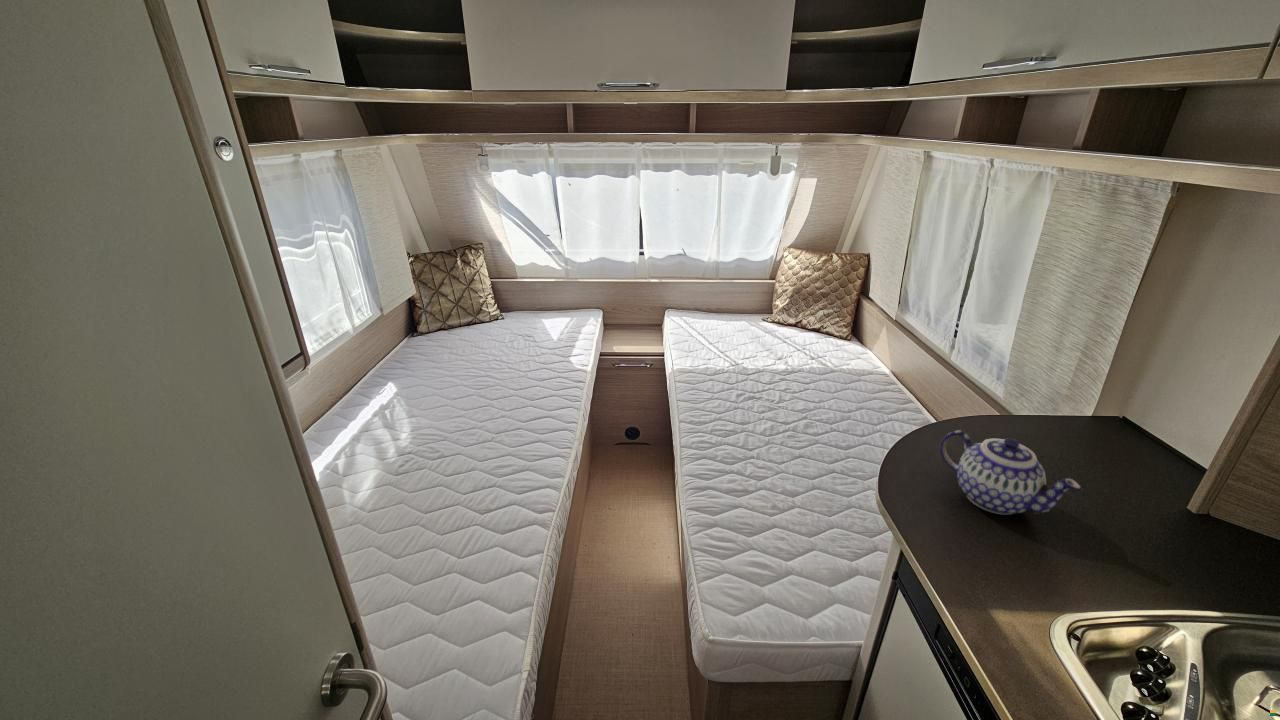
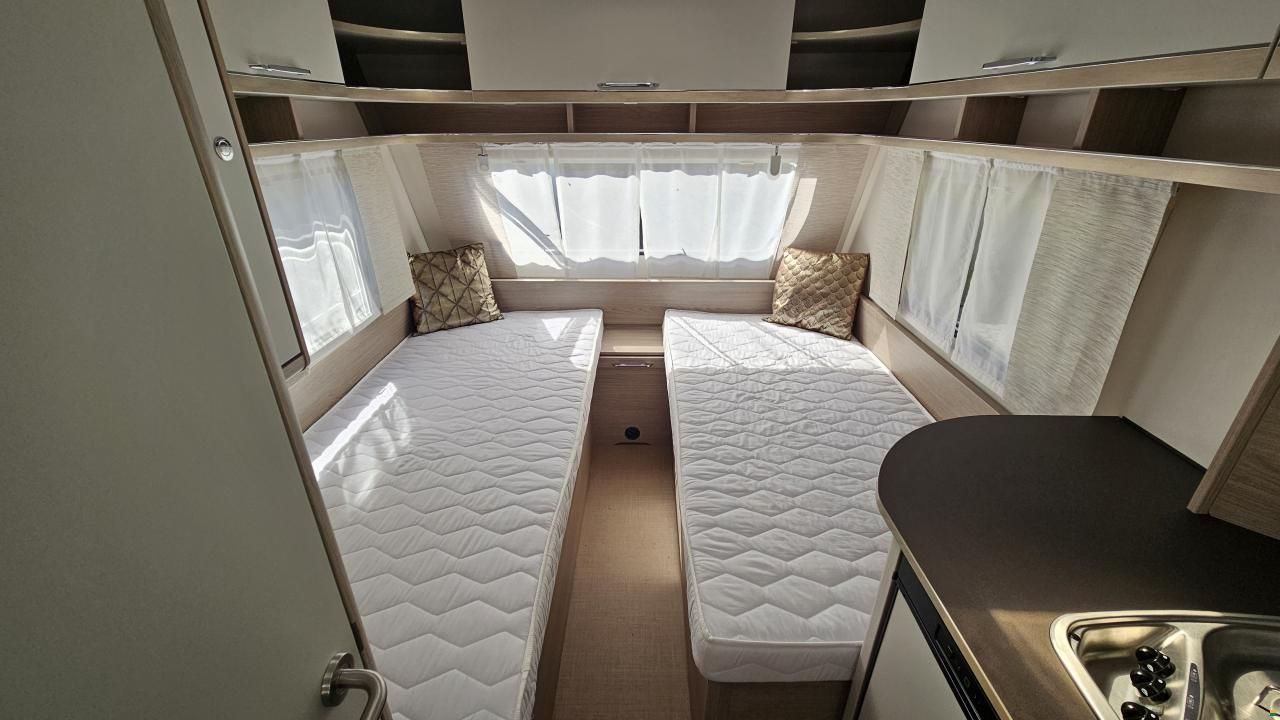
- teapot (1002, 470)
